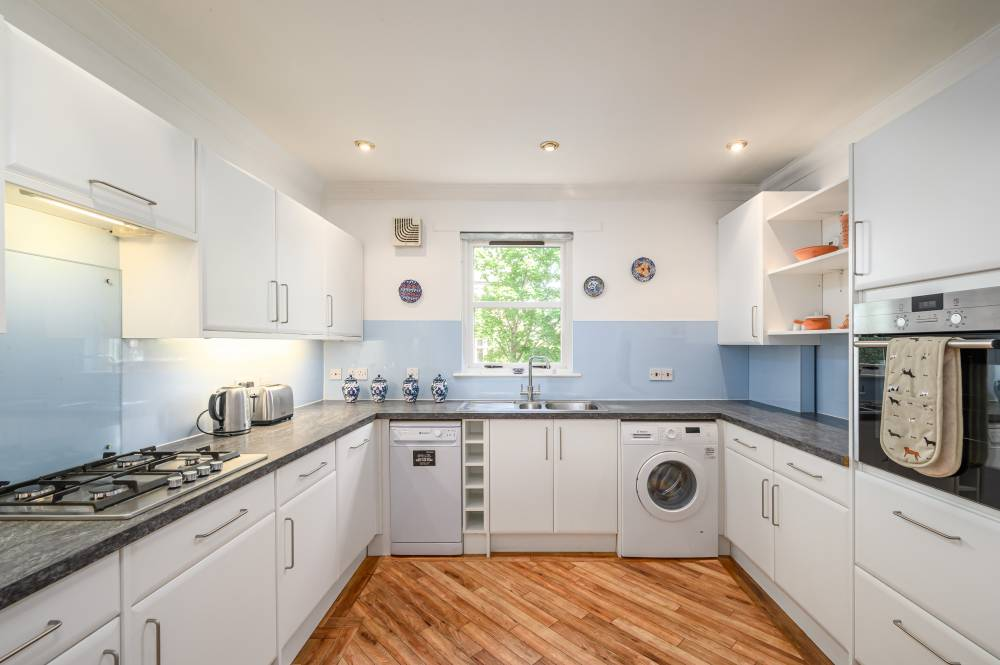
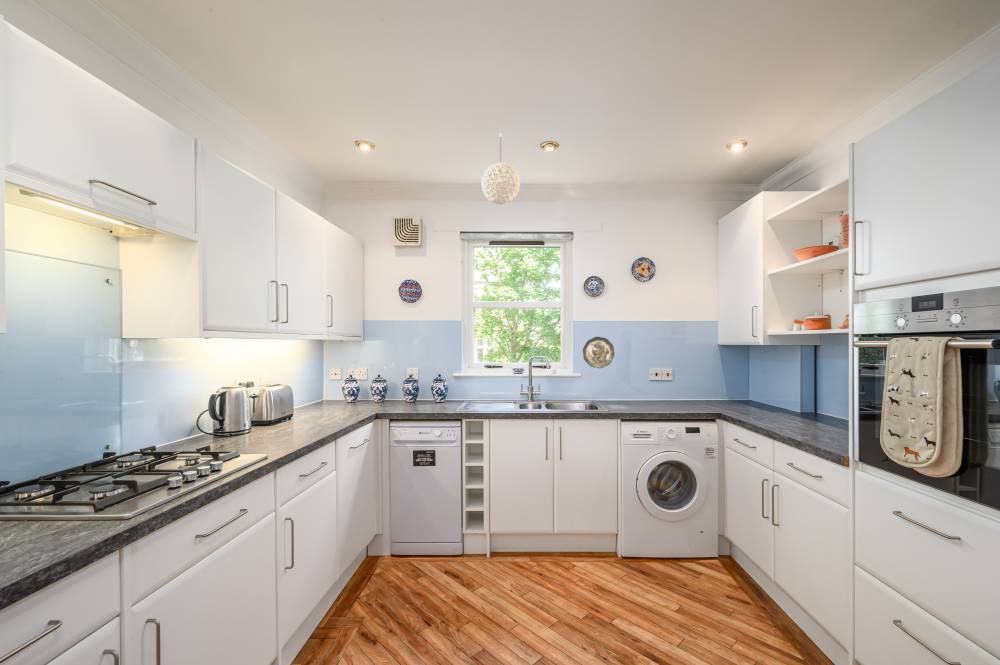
+ decorative plate (598, 352)
+ pendant light (500, 168)
